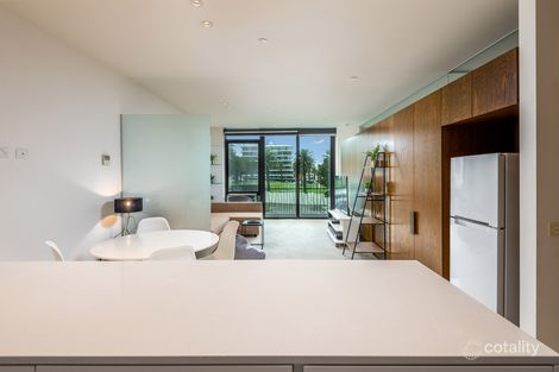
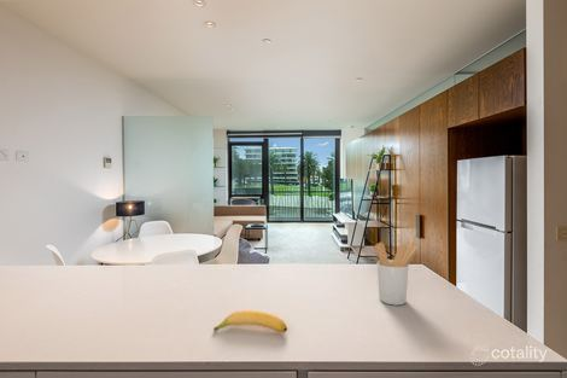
+ banana (252, 321)
+ utensil holder (397, 271)
